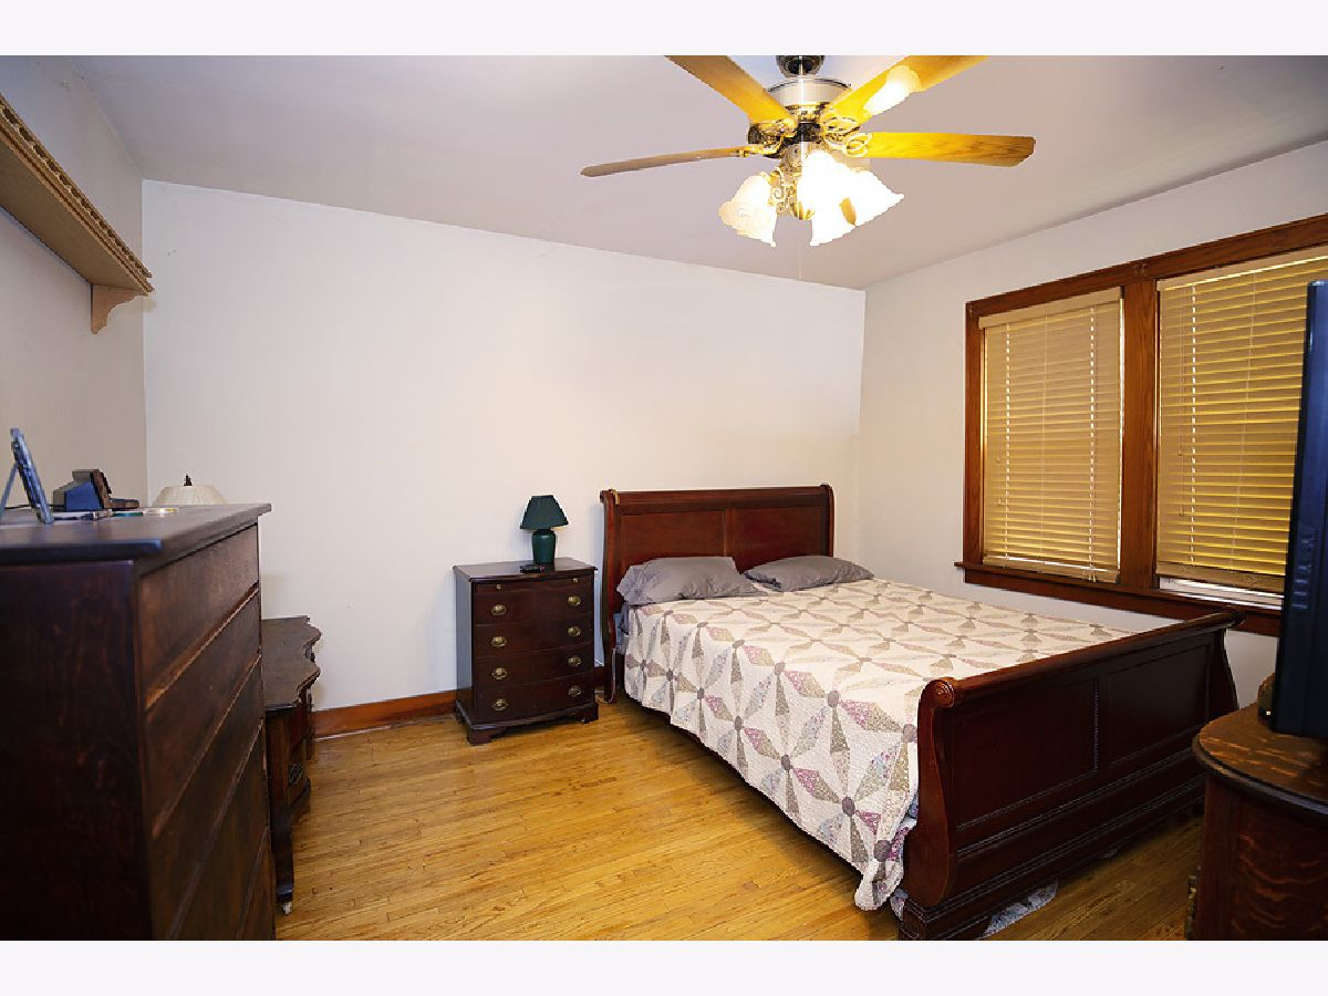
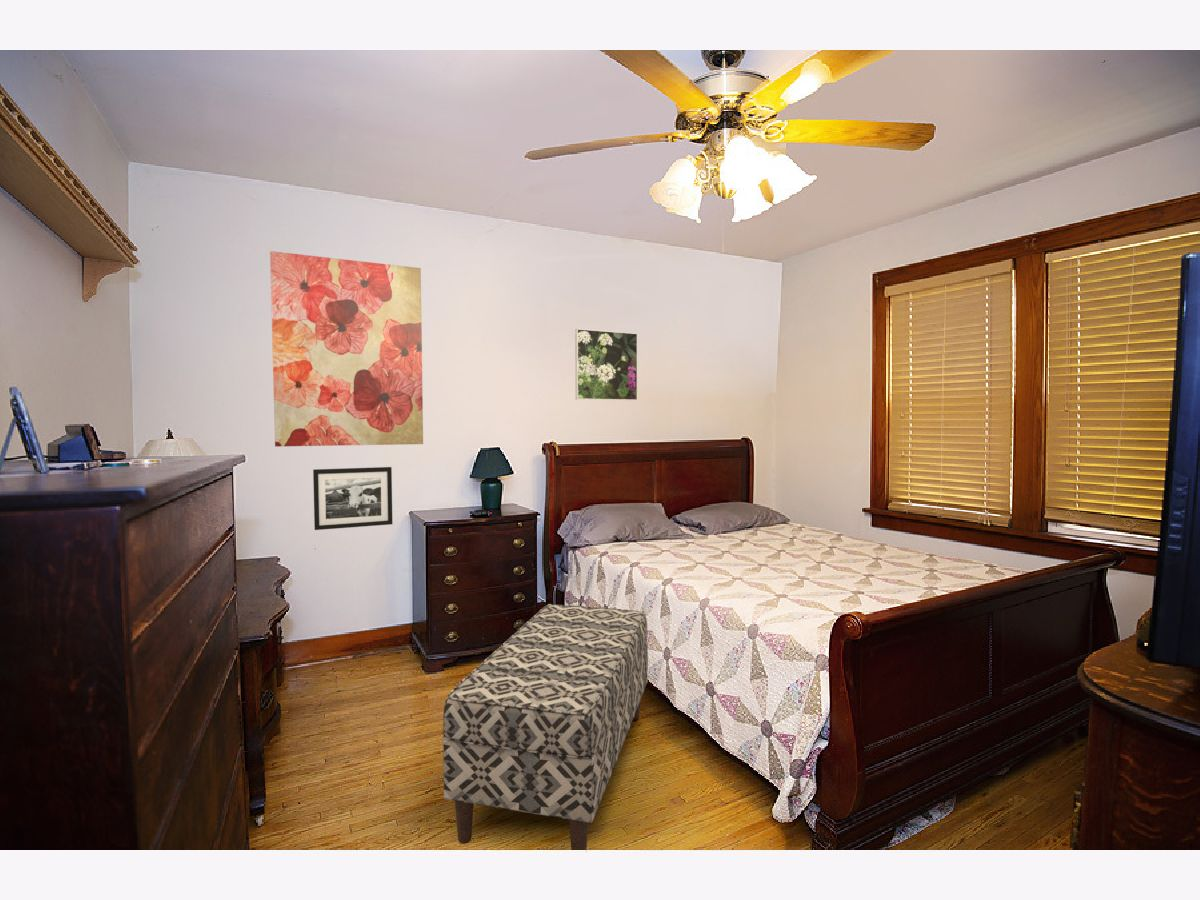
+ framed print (607, 365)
+ bench (564, 707)
+ picture frame (353, 497)
+ wall art (350, 353)
